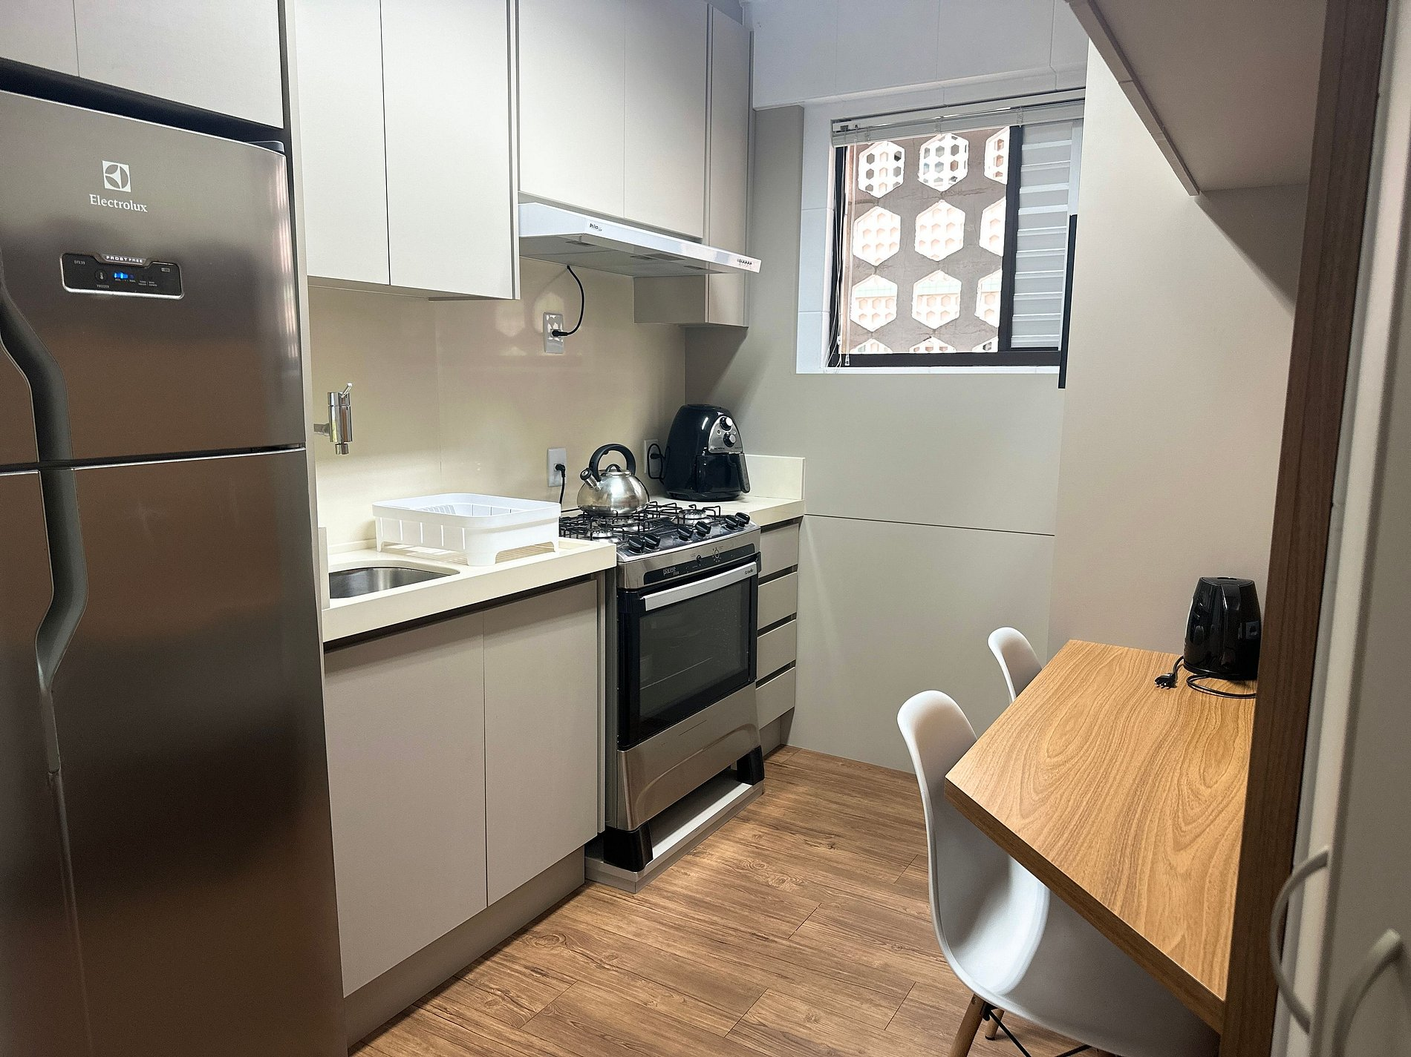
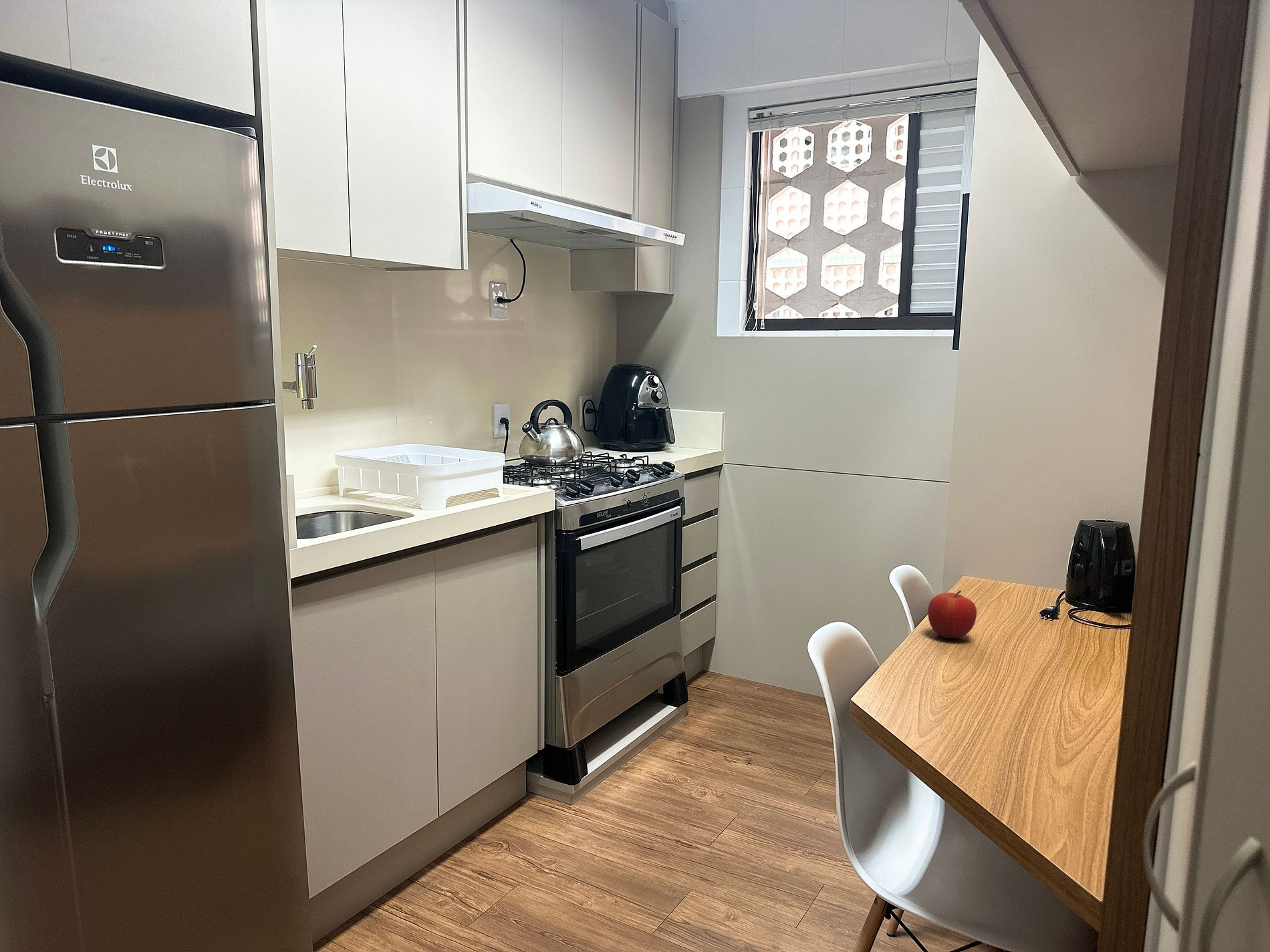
+ fruit (951, 613)
